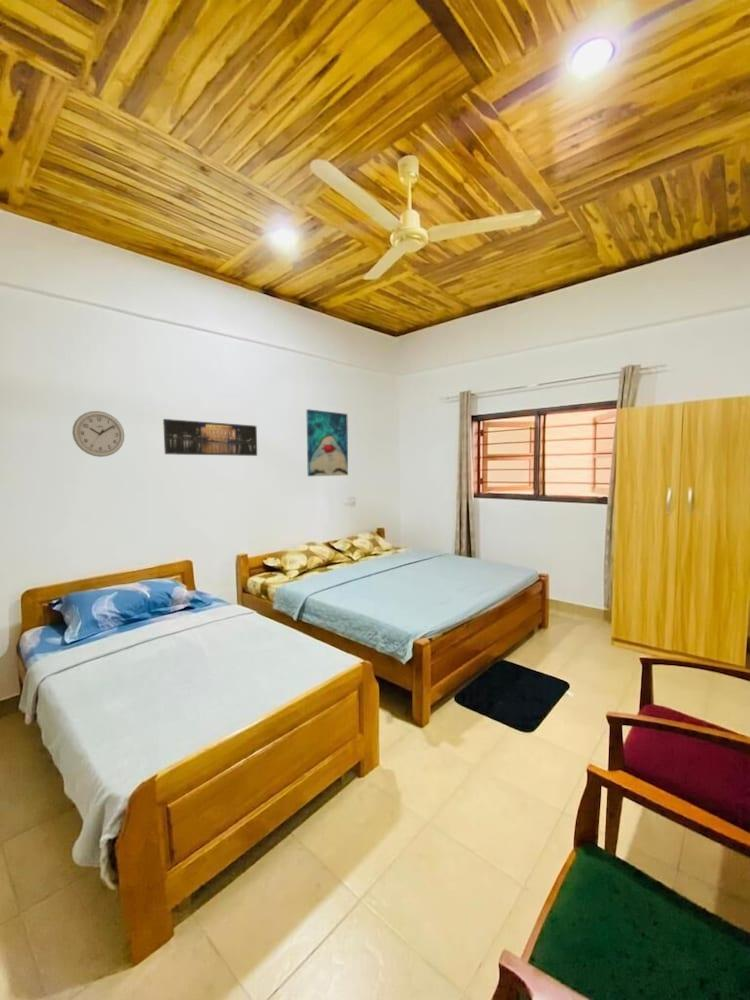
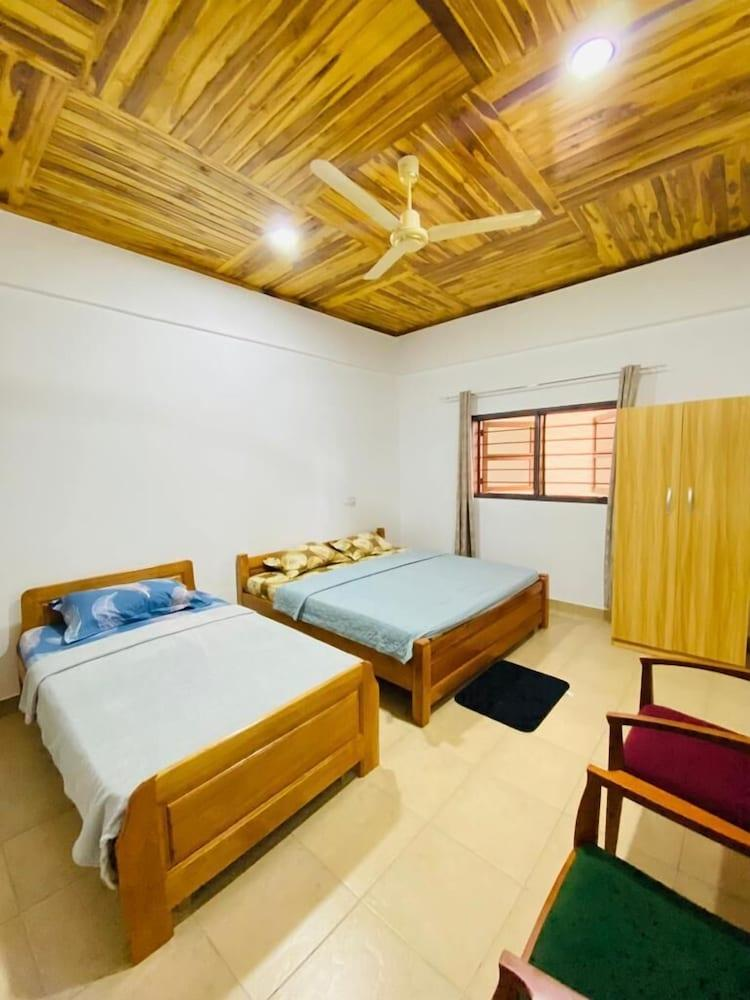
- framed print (214, 438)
- wall clock (99, 433)
- wall art (328, 444)
